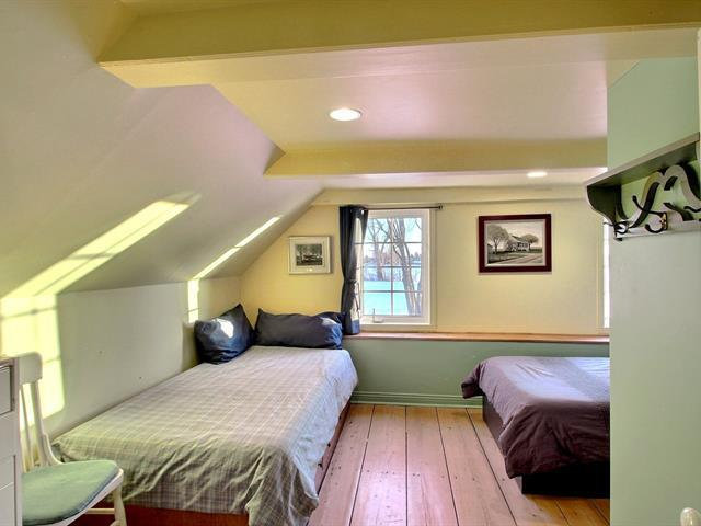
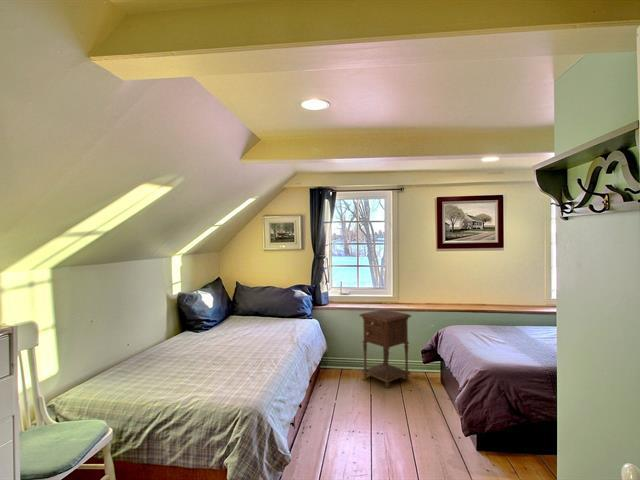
+ nightstand (385, 346)
